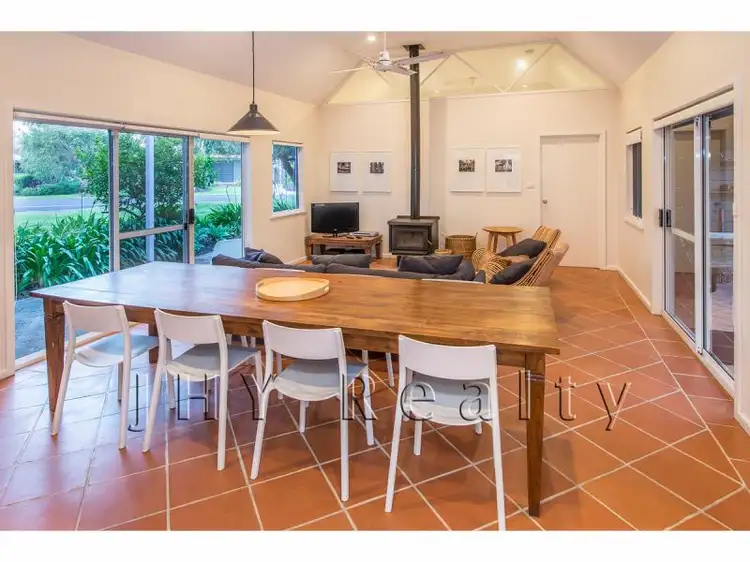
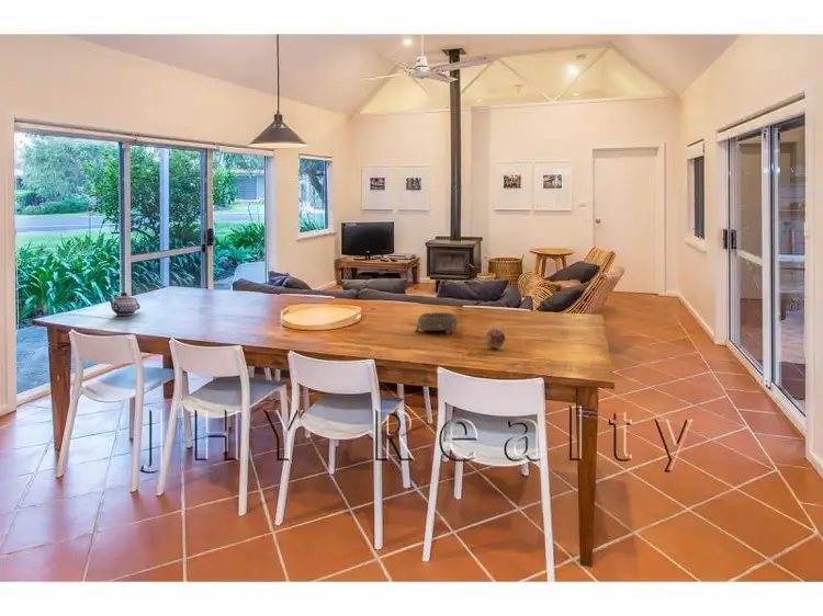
+ fruit (495, 339)
+ teapot (124, 303)
+ decorative bowl (438, 322)
